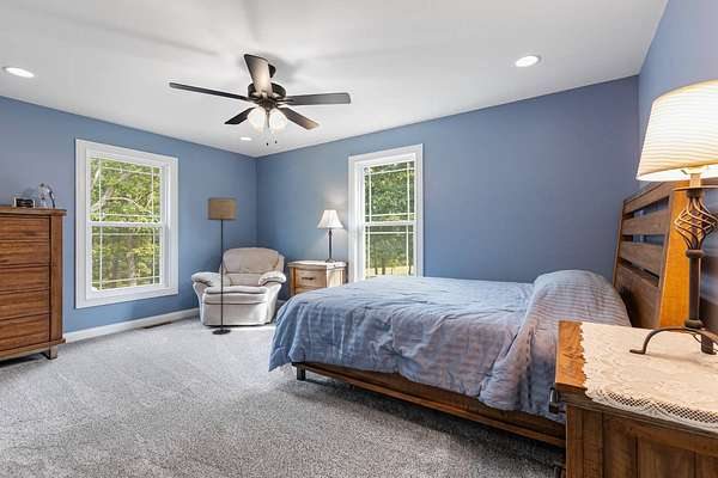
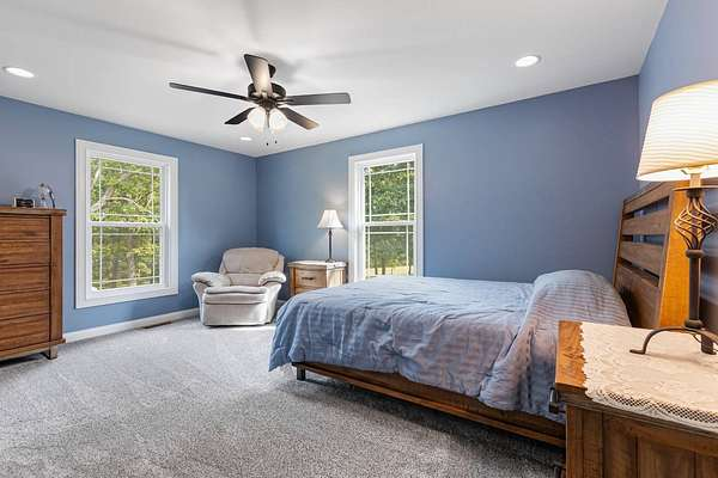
- floor lamp (221, 265)
